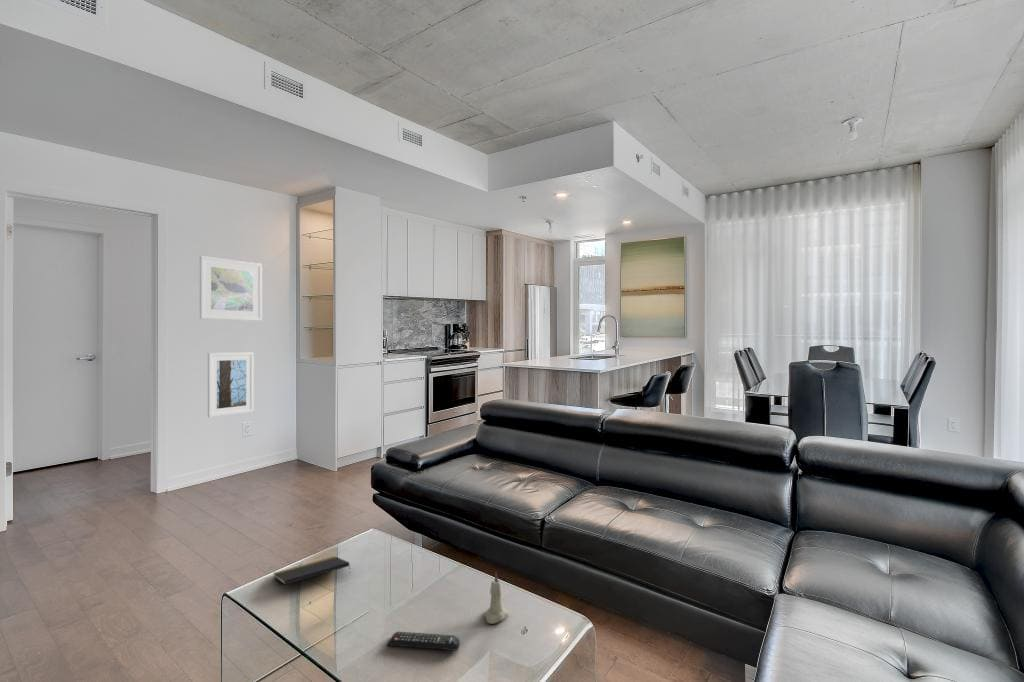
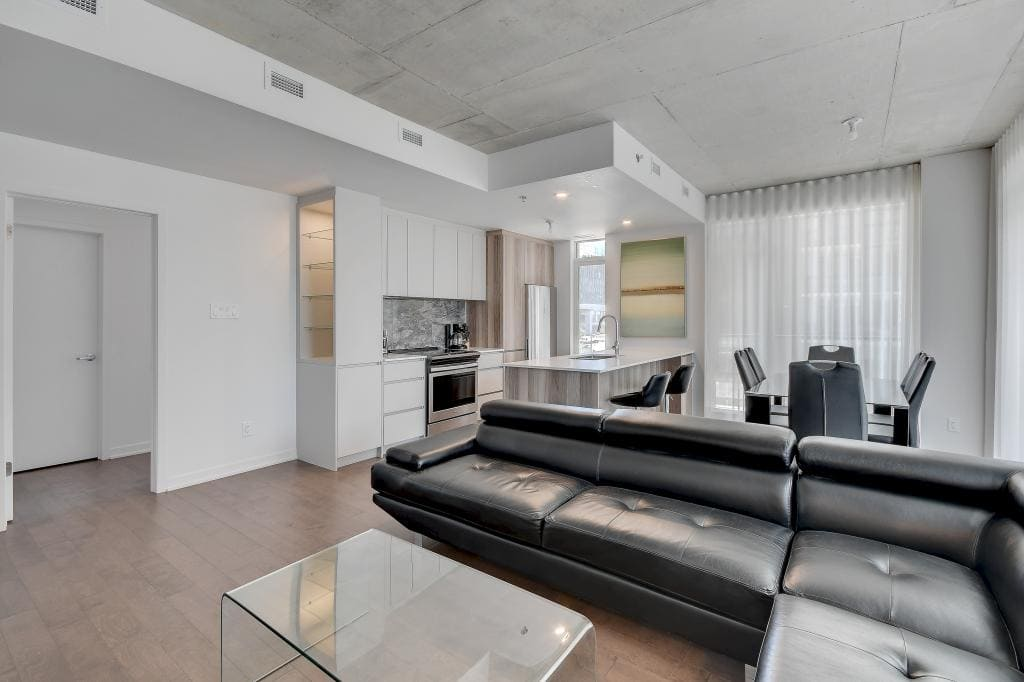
- remote control (423, 641)
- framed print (231, 383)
- candle (495, 594)
- notepad (311, 569)
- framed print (232, 290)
